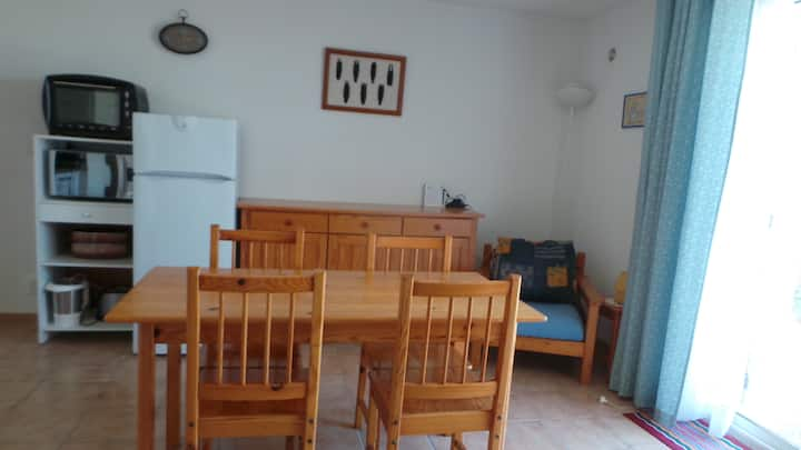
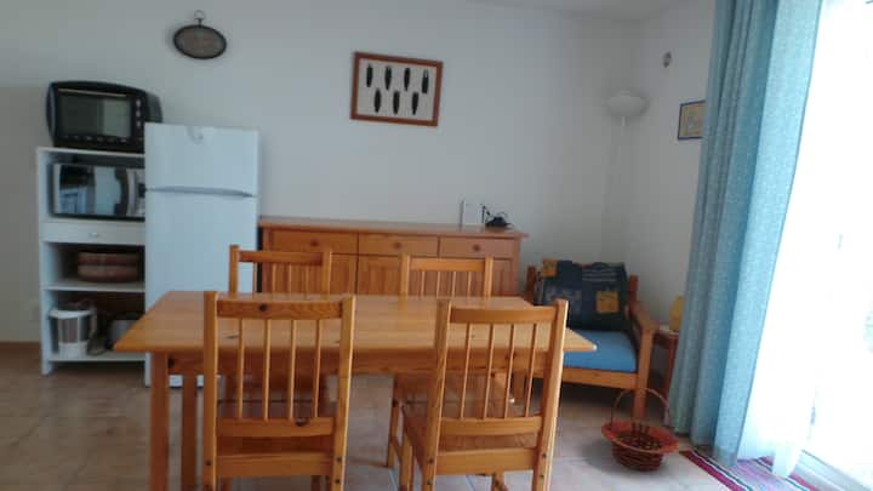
+ basket (640, 423)
